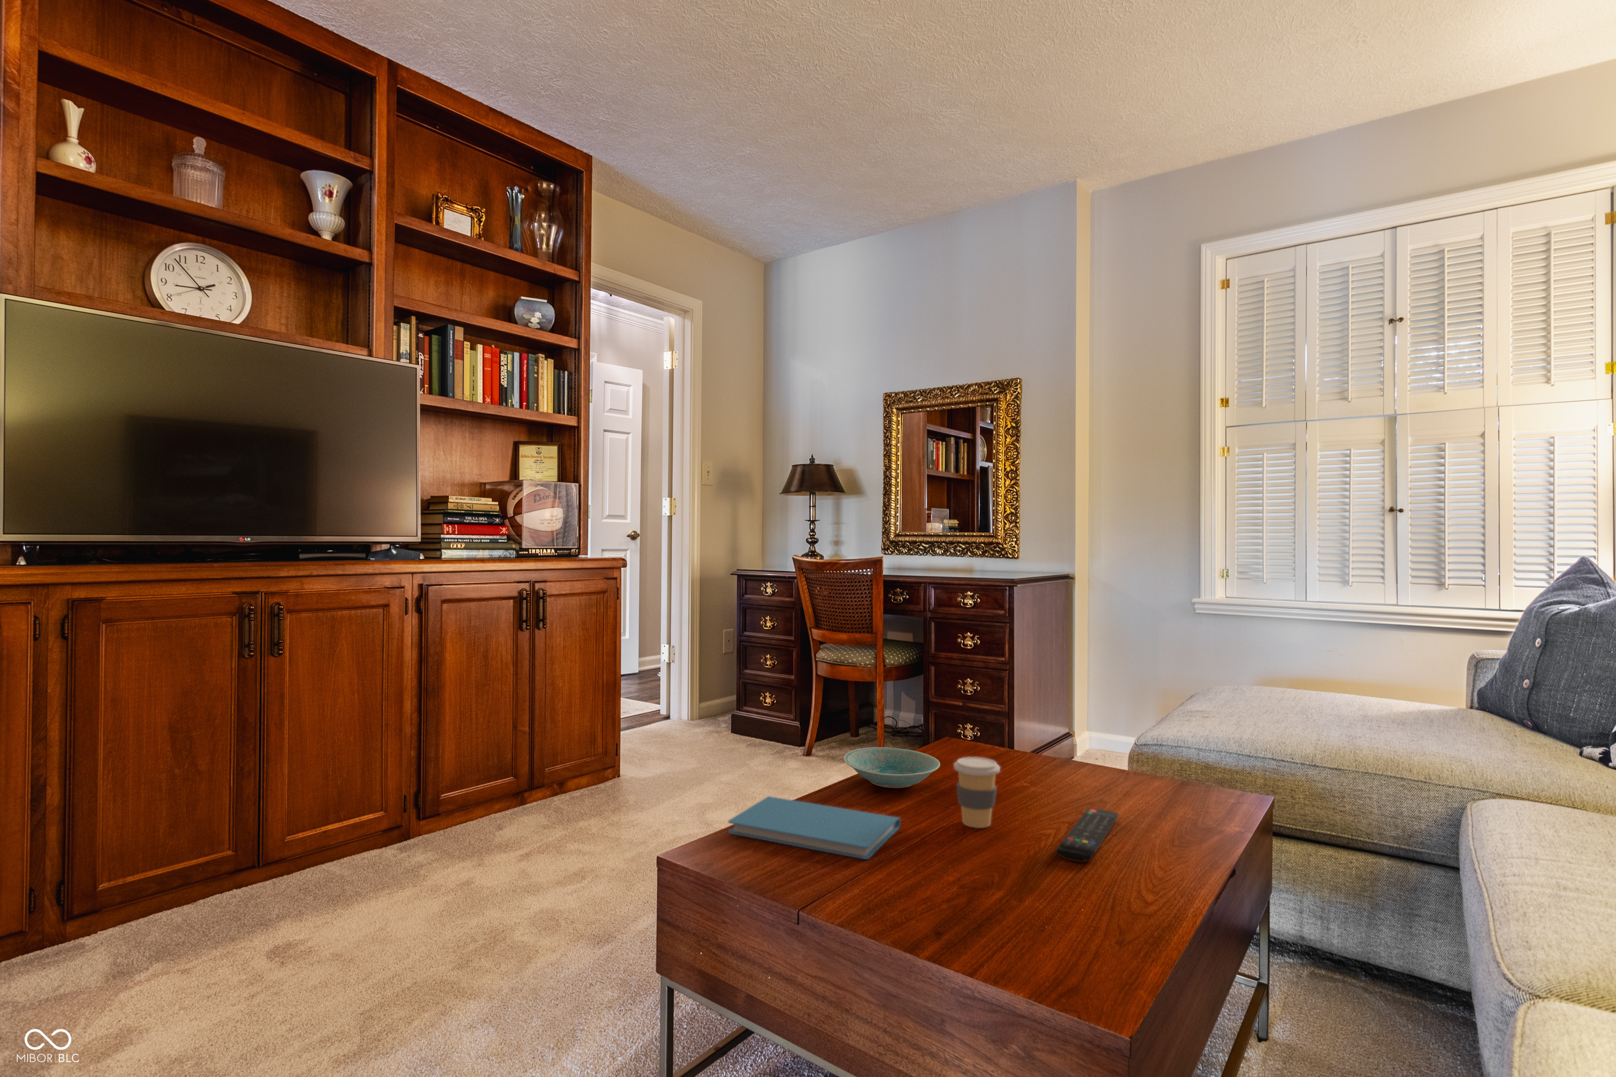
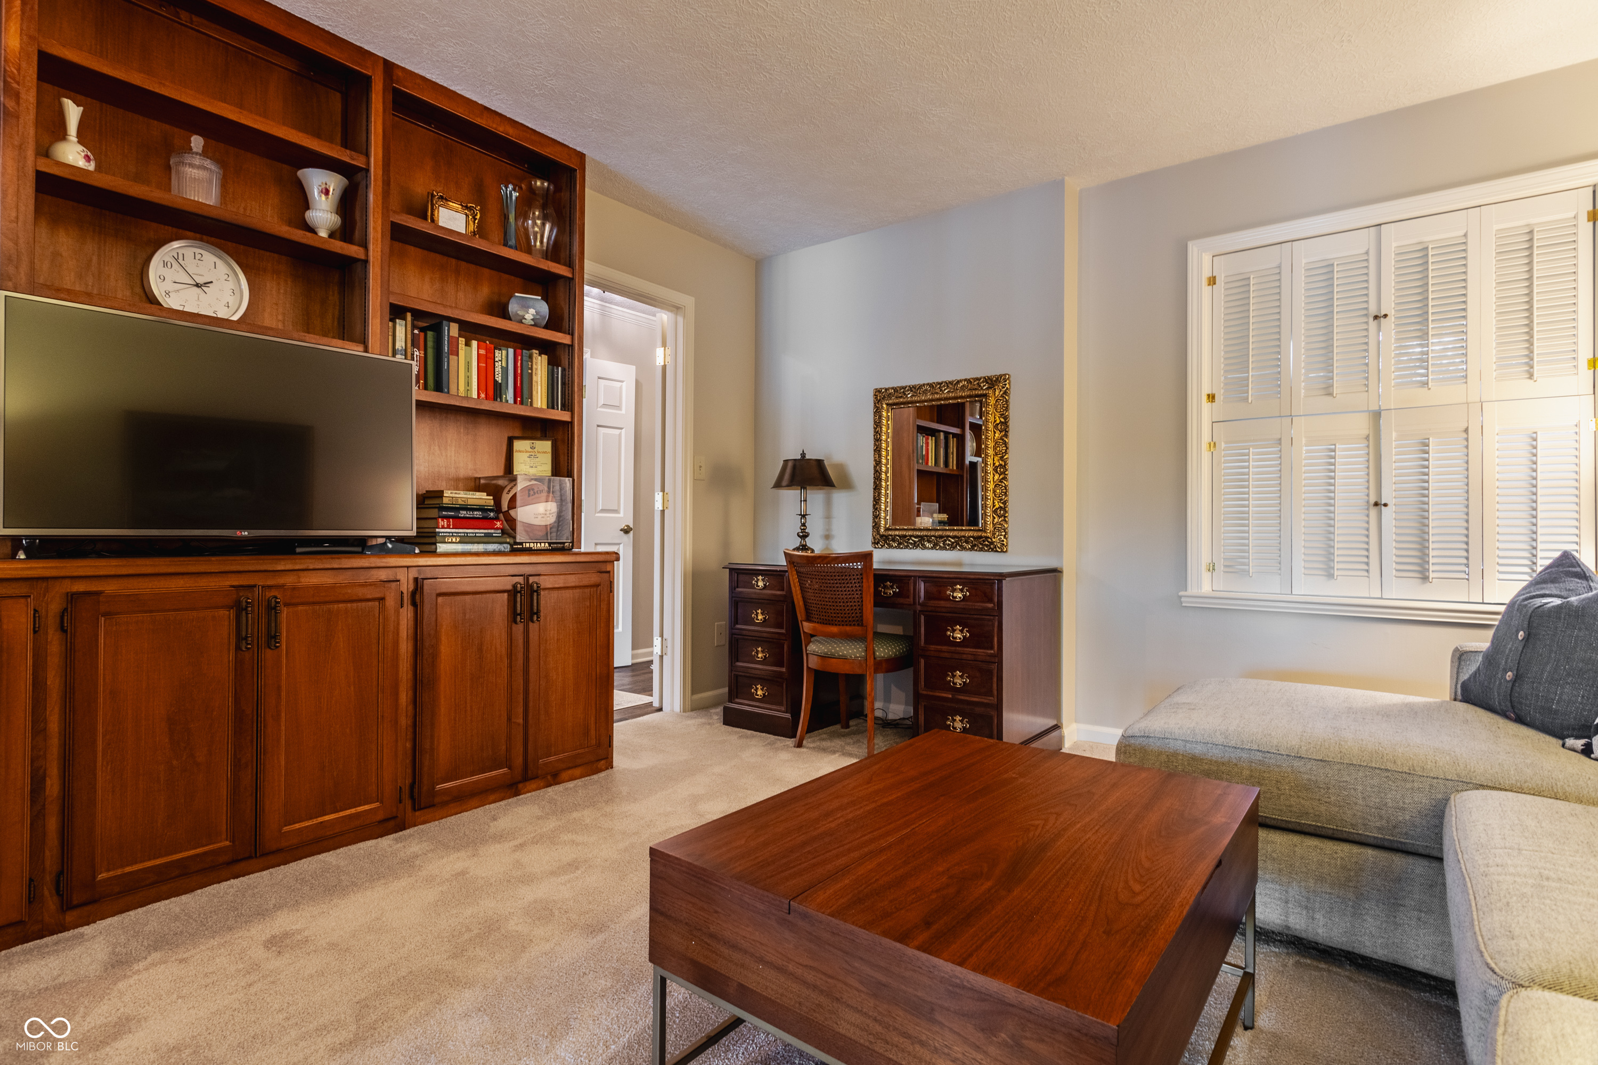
- book (814, 823)
- remote control (1089, 833)
- coffee cup (976, 792)
- bowl (891, 770)
